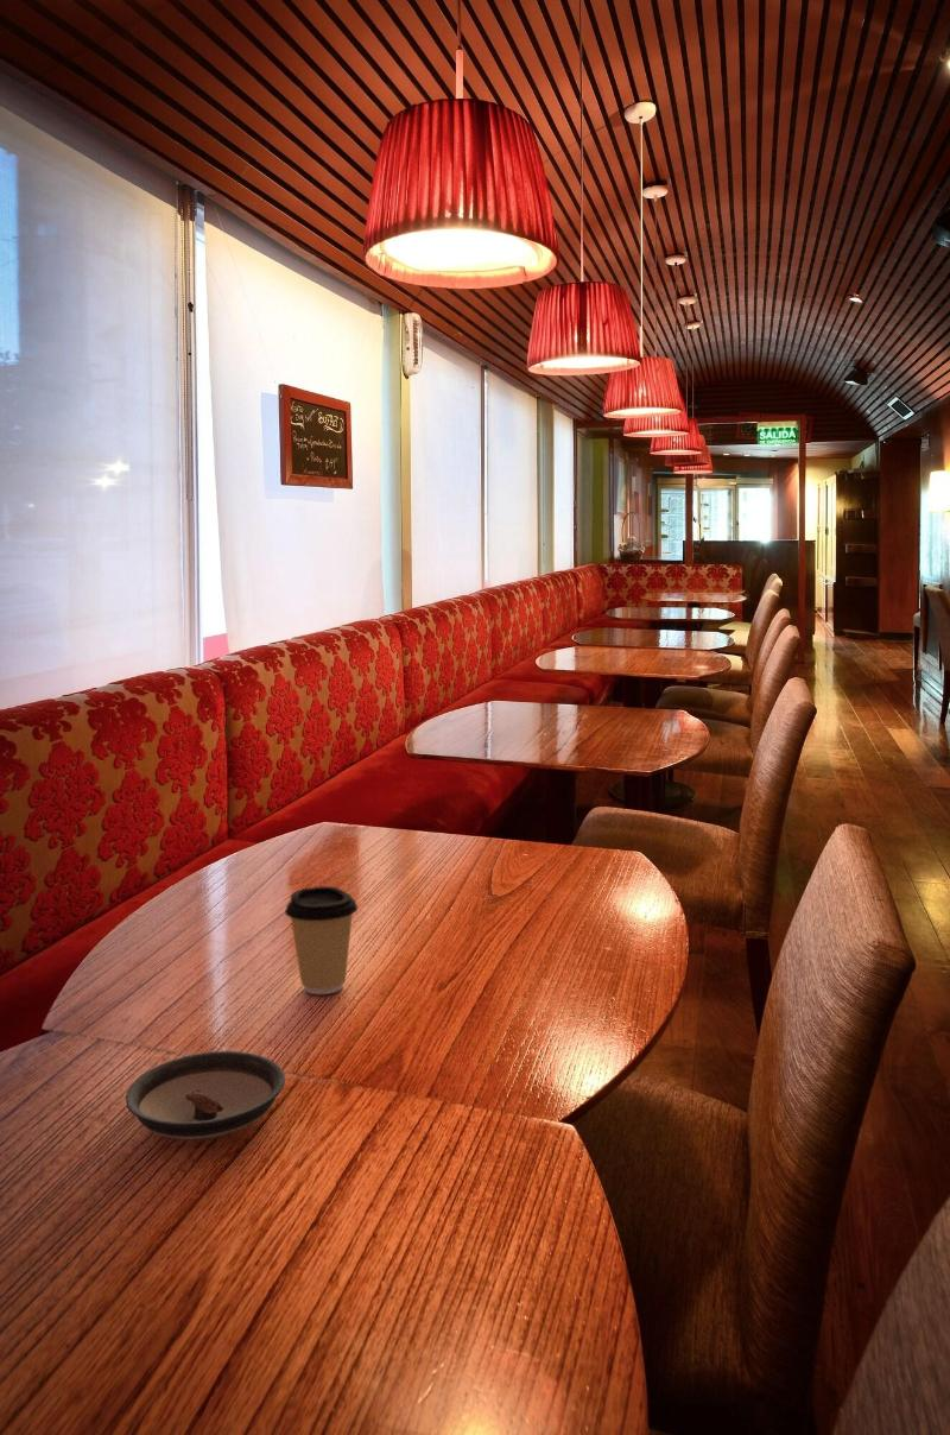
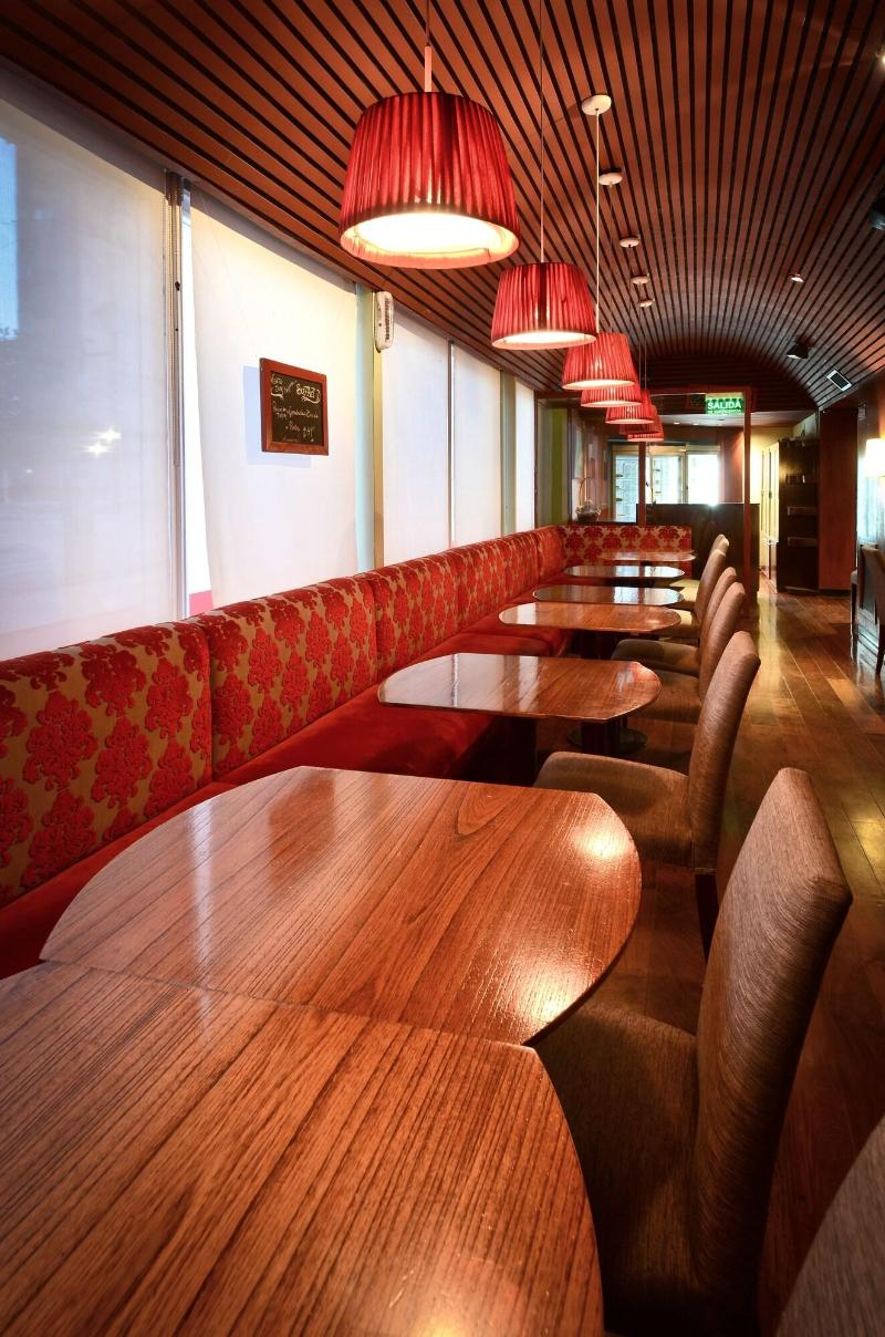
- coffee cup (322, 941)
- saucer (208, 1102)
